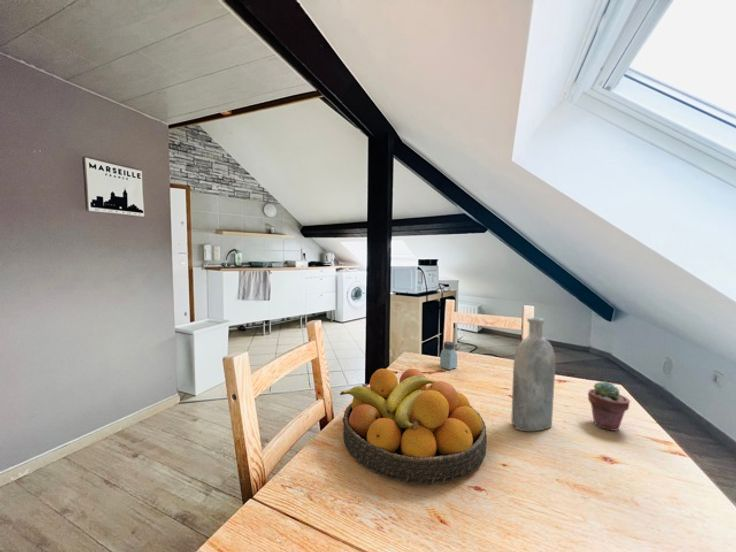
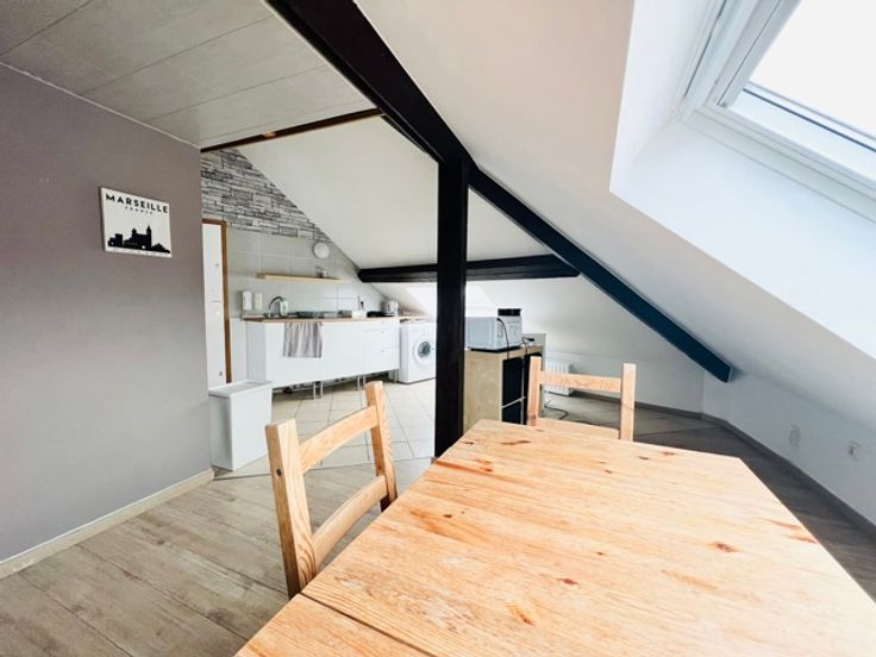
- potted succulent (607, 403)
- bottle (533, 372)
- saltshaker (448, 355)
- fruit bowl (413, 406)
